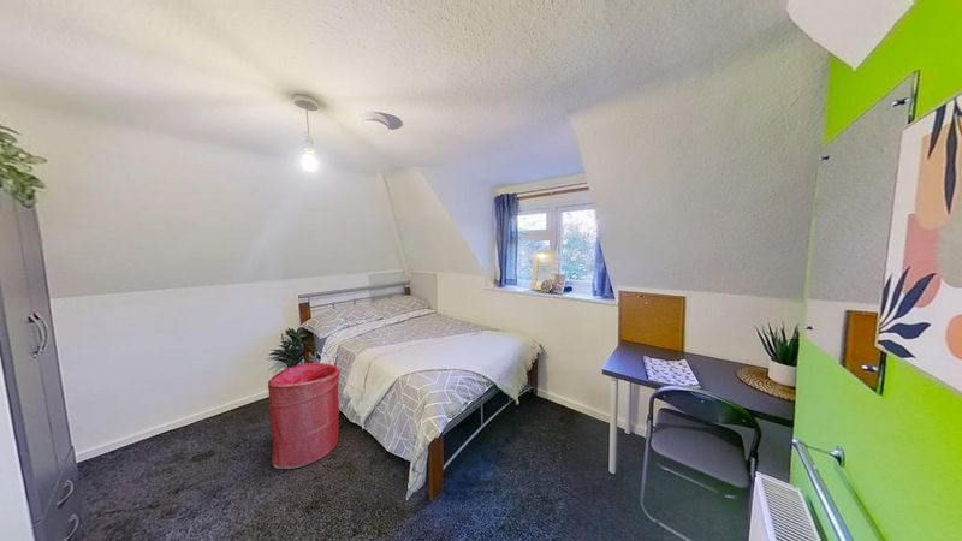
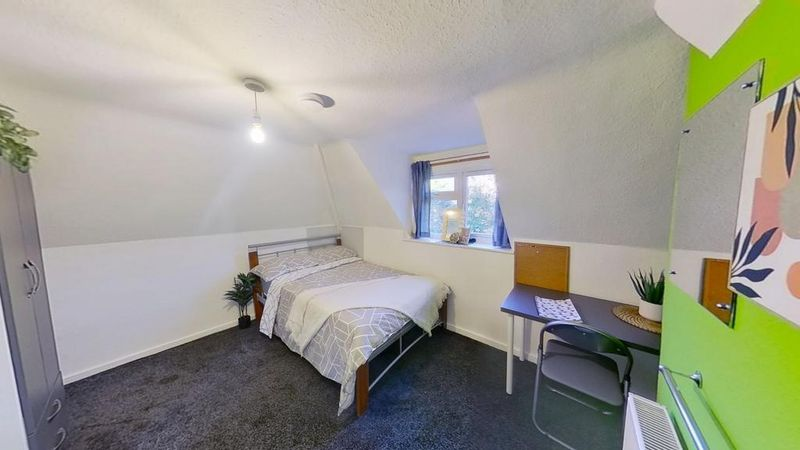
- laundry hamper (307, 409)
